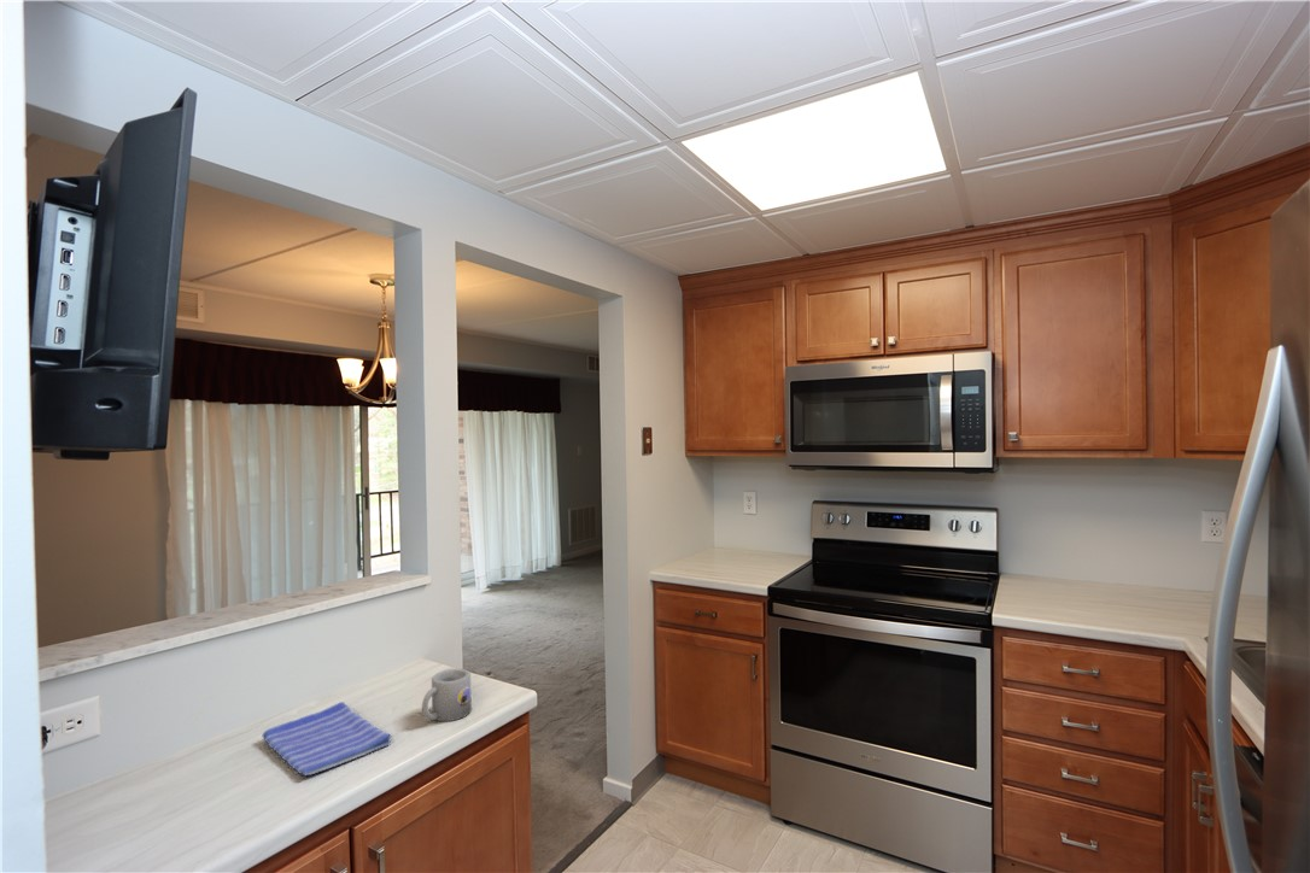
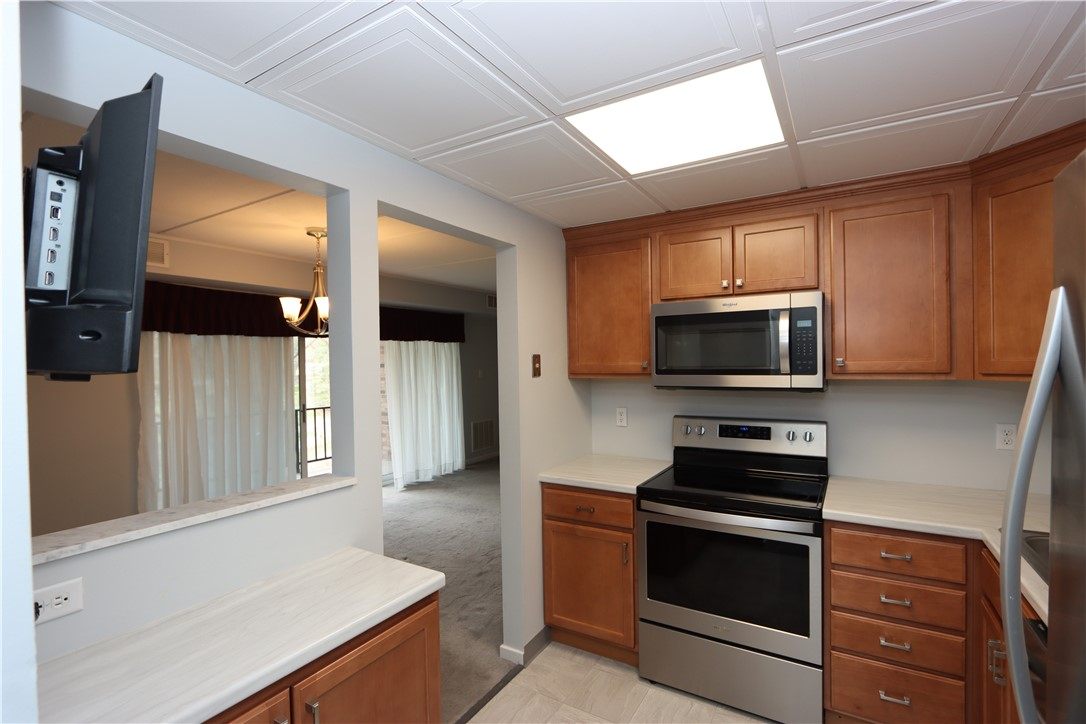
- mug (445, 696)
- dish towel (326, 736)
